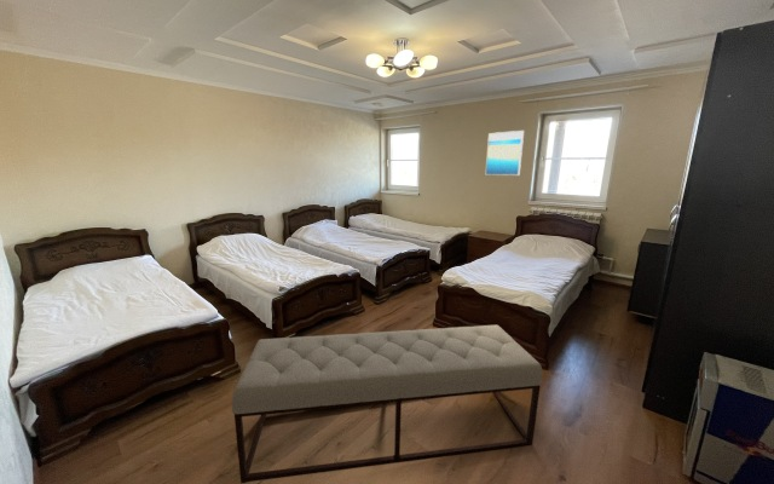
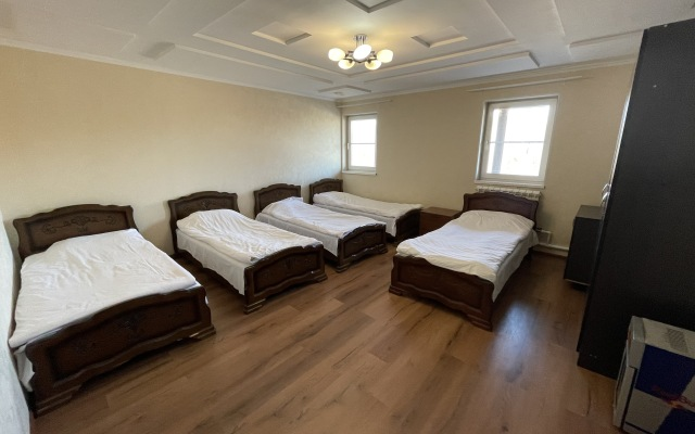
- bench (391, 390)
- wall art (503, 154)
